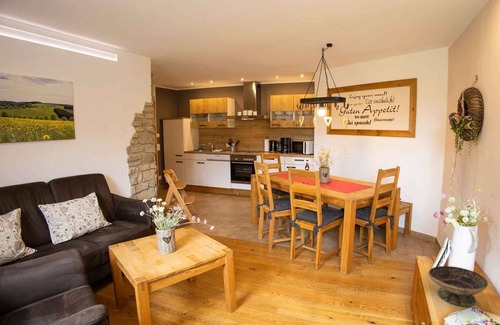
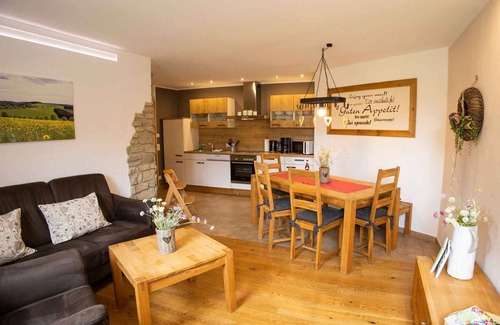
- decorative bowl (456, 286)
